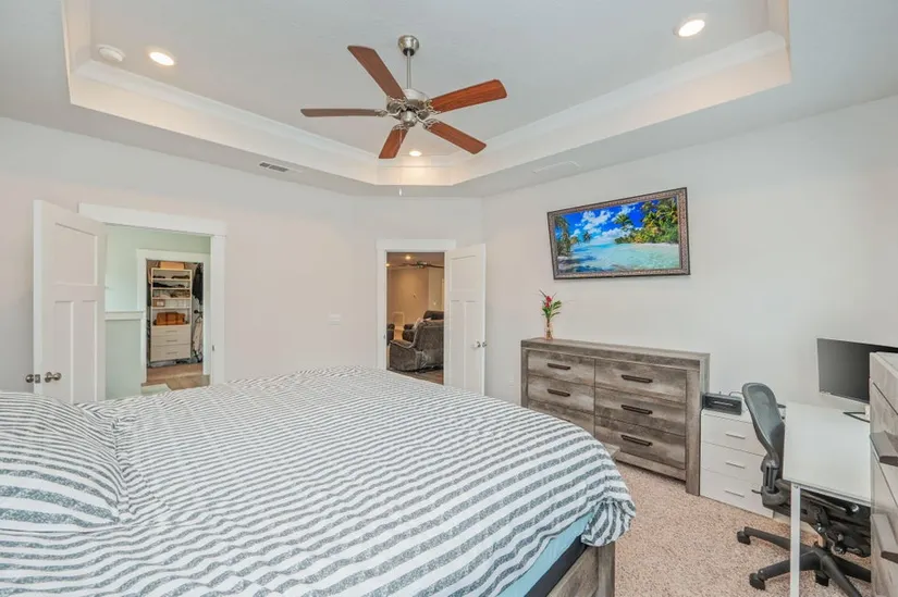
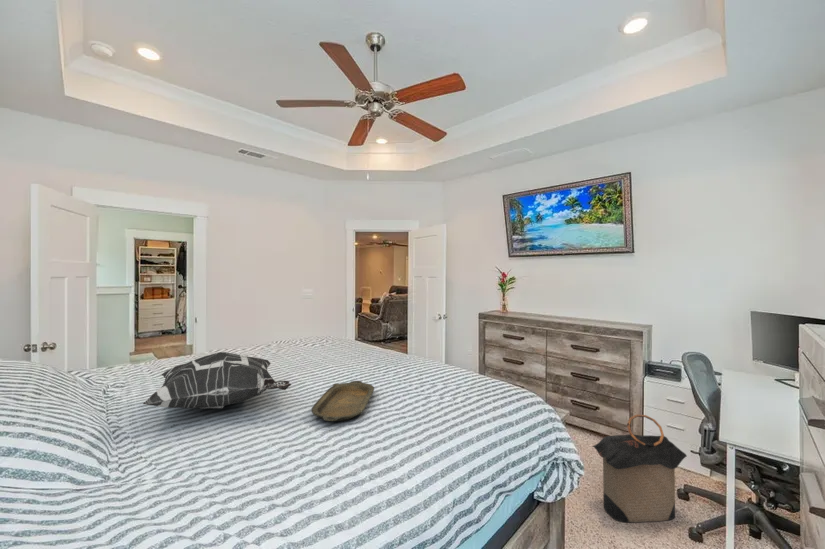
+ decorative pillow (222, 379)
+ serving tray (345, 400)
+ laundry hamper (637, 466)
